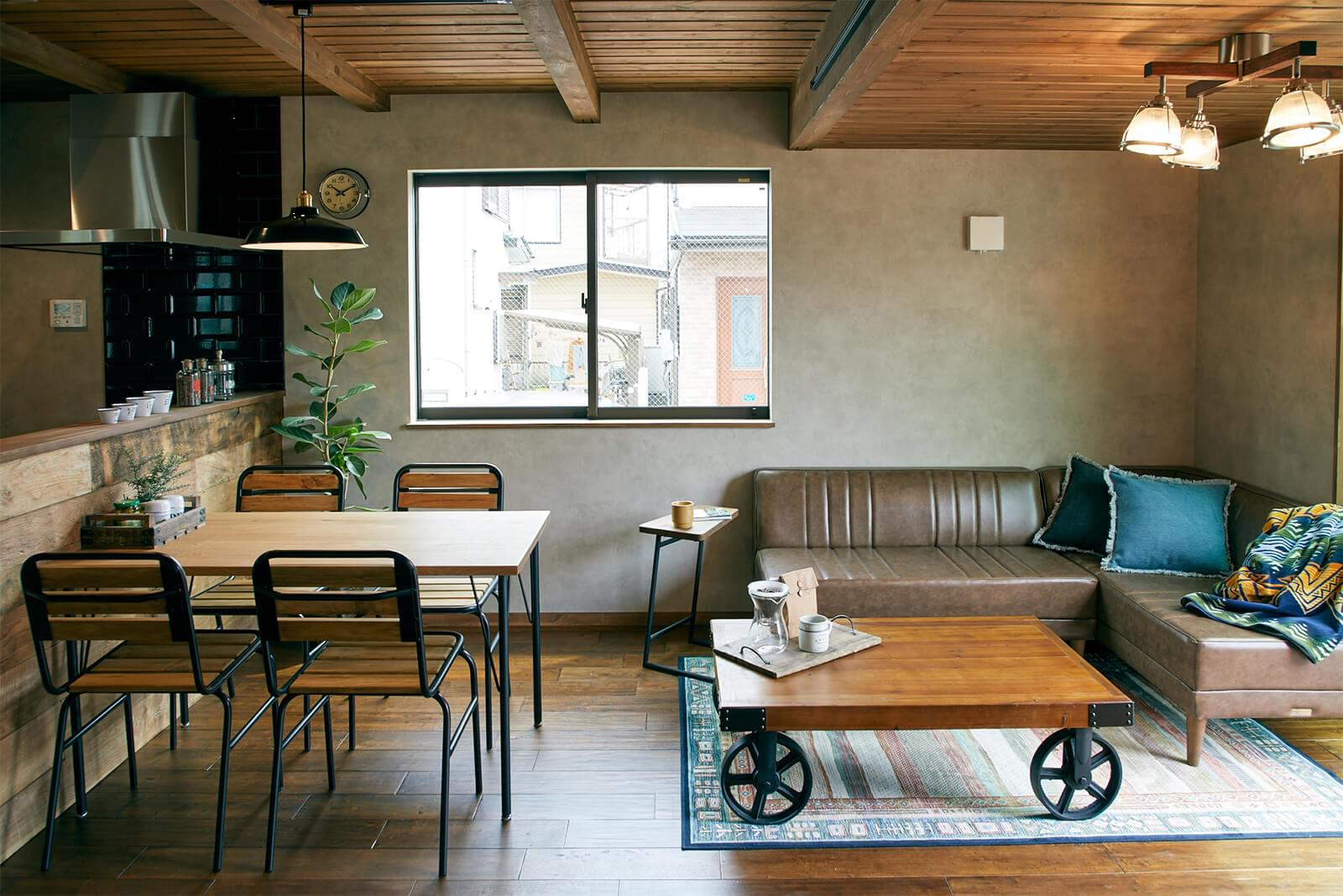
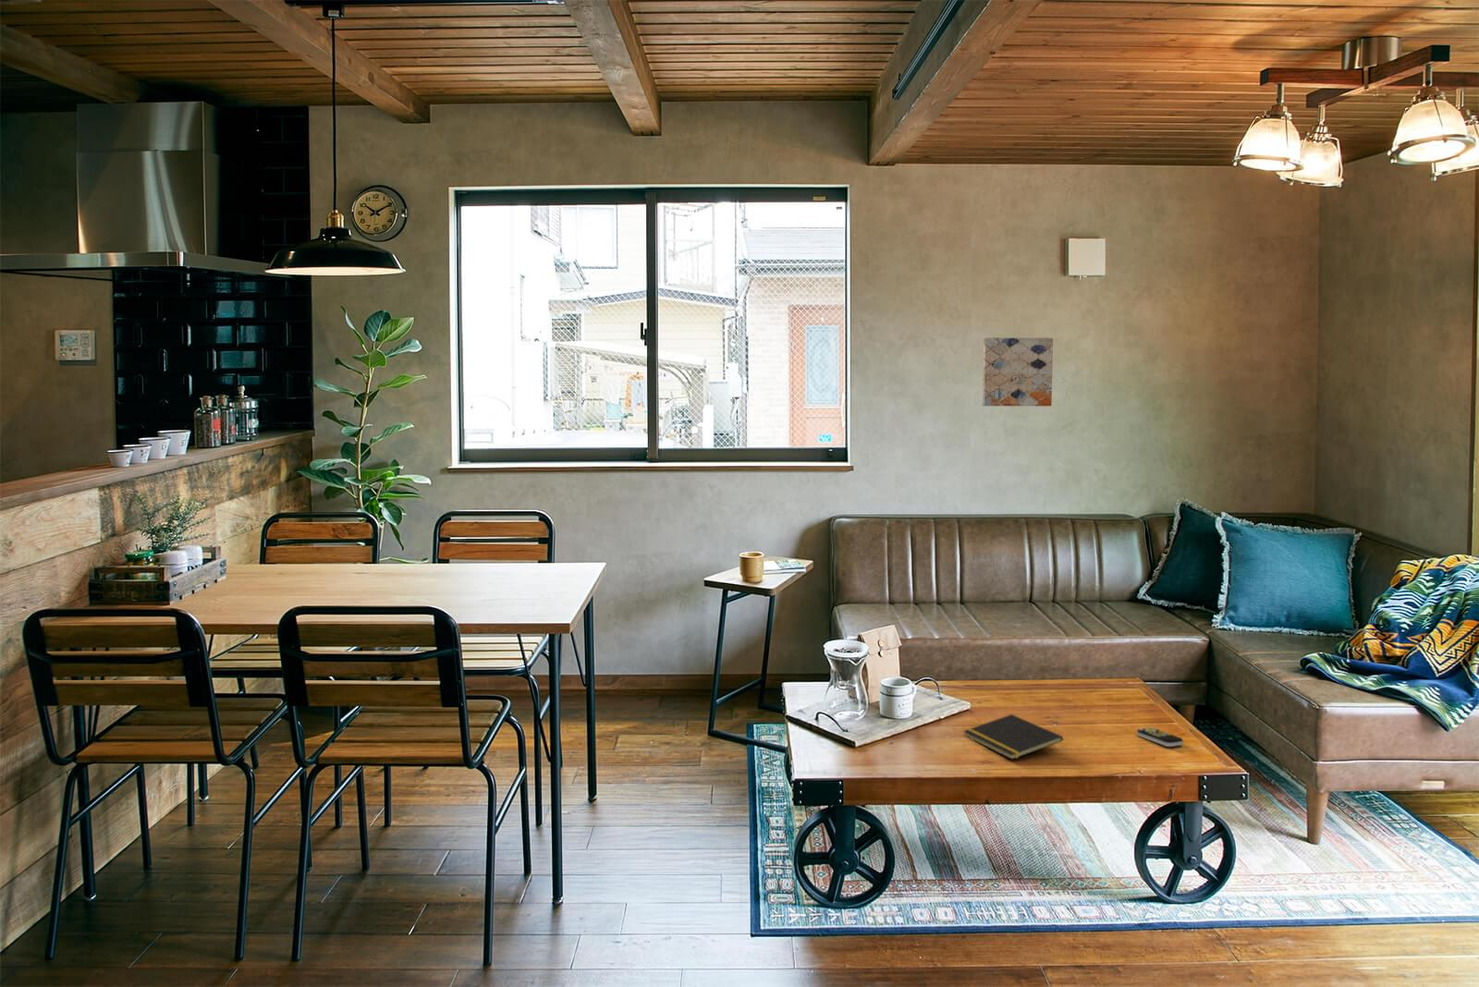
+ notepad (1011, 736)
+ remote control (1160, 737)
+ wall art (1016, 371)
